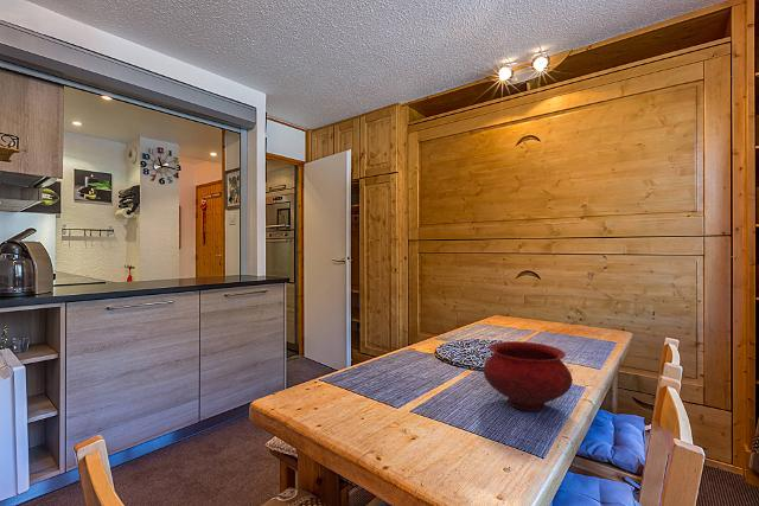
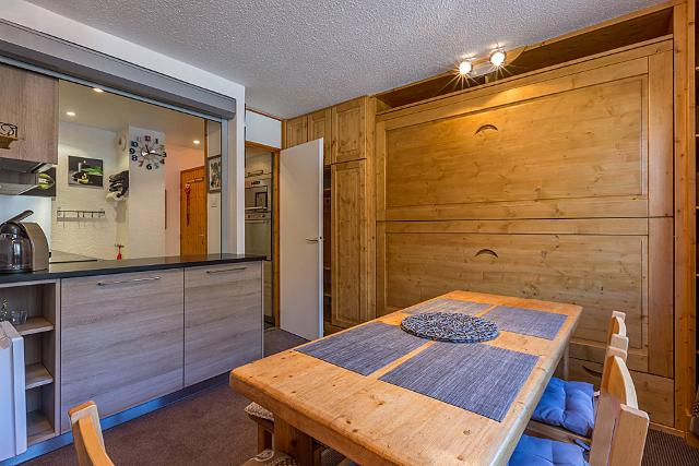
- bowl (525, 377)
